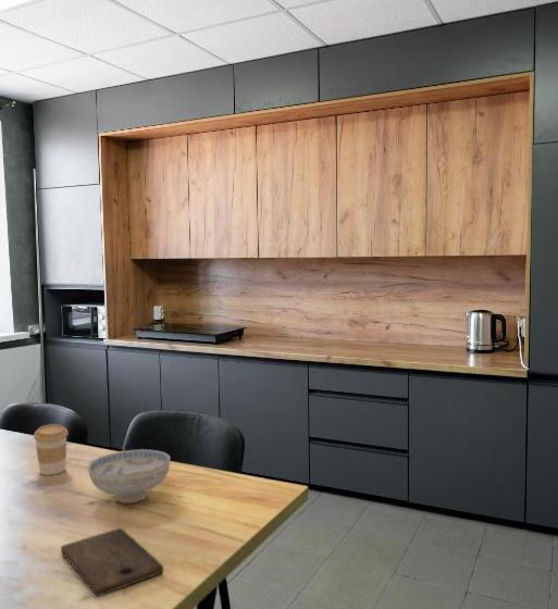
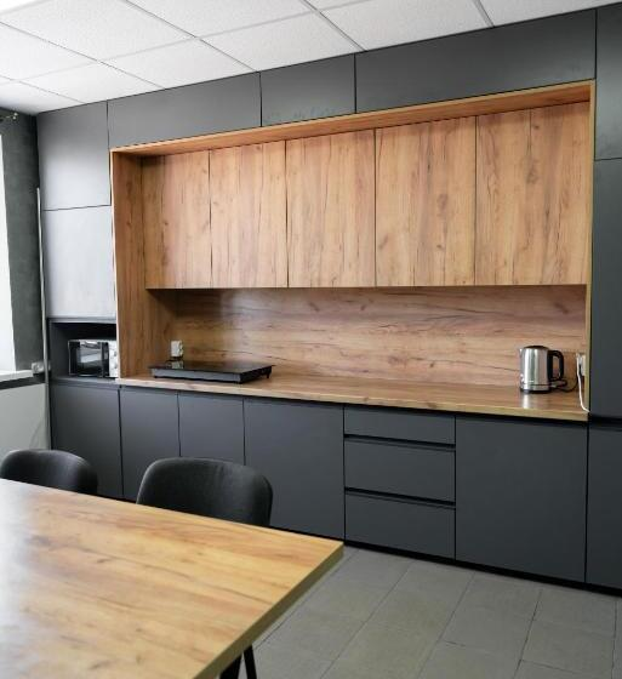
- cutting board (110, 558)
- ceramic bowl (129, 478)
- coffee cup (51, 449)
